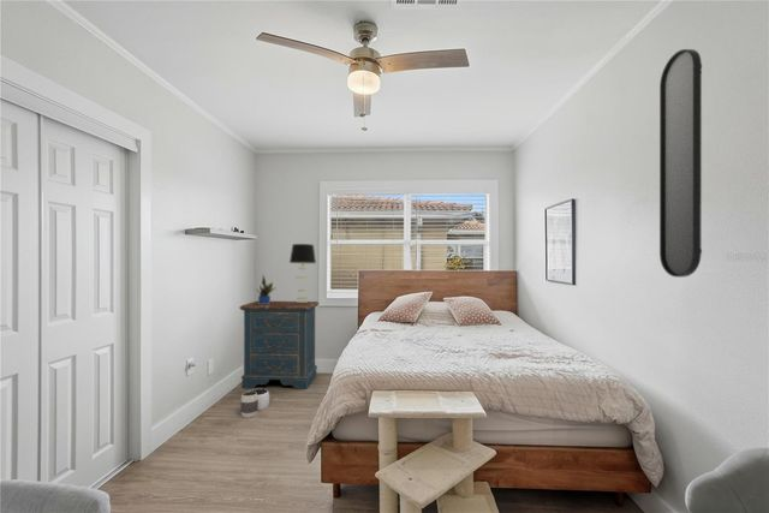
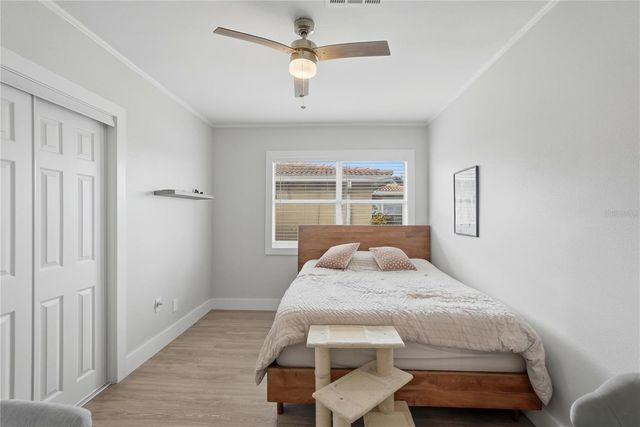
- home mirror (679, 165)
- table lamp (302, 276)
- dresser (280, 342)
- waste basket (254, 399)
- potted plant (266, 288)
